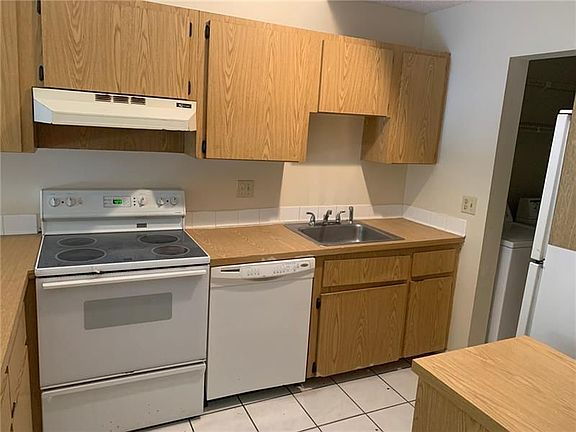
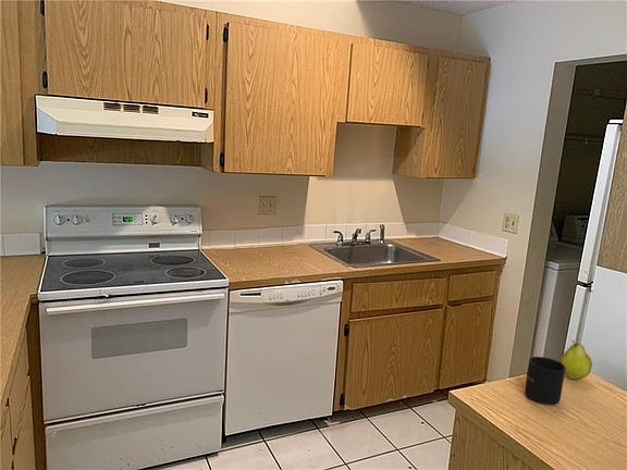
+ fruit (576, 360)
+ mug (544, 378)
